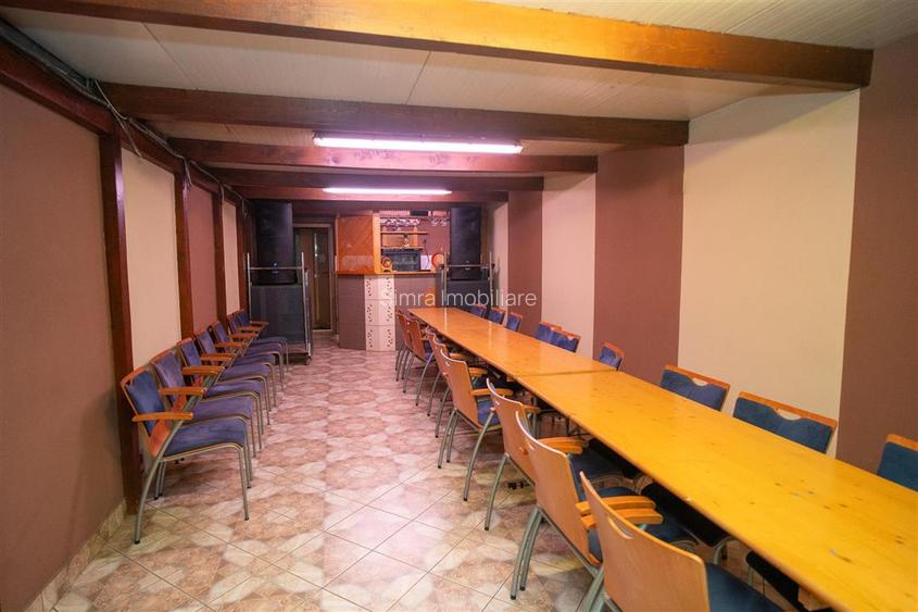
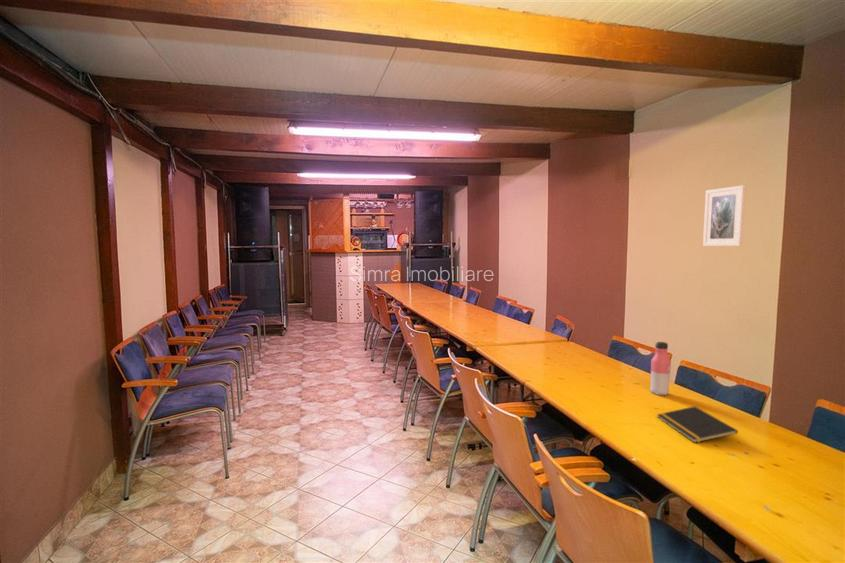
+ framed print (723, 217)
+ water bottle (660, 367)
+ notepad (694, 423)
